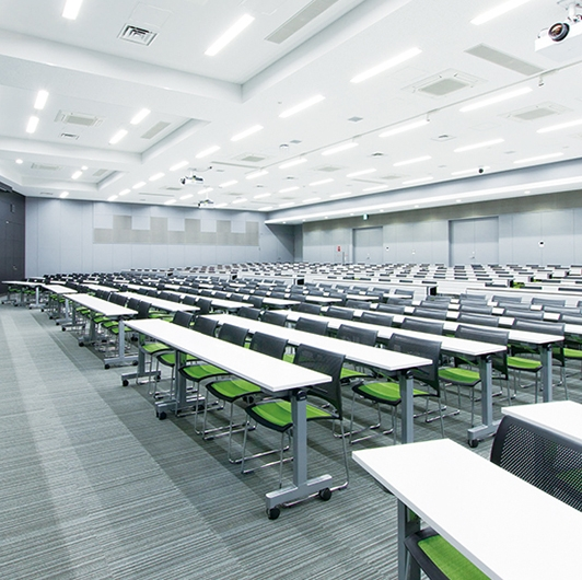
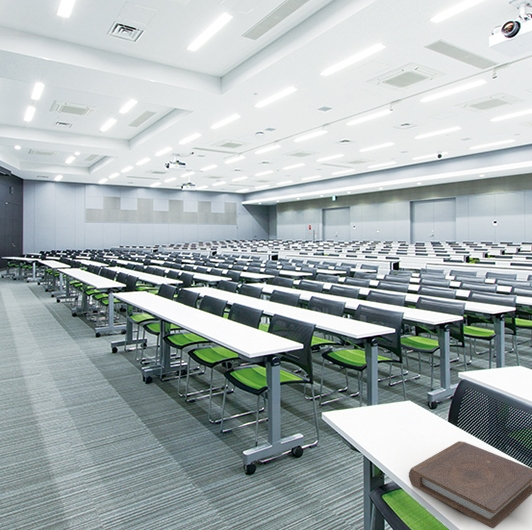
+ book (472, 477)
